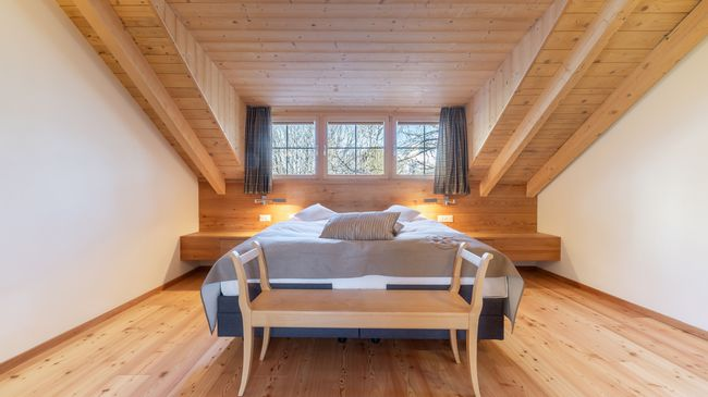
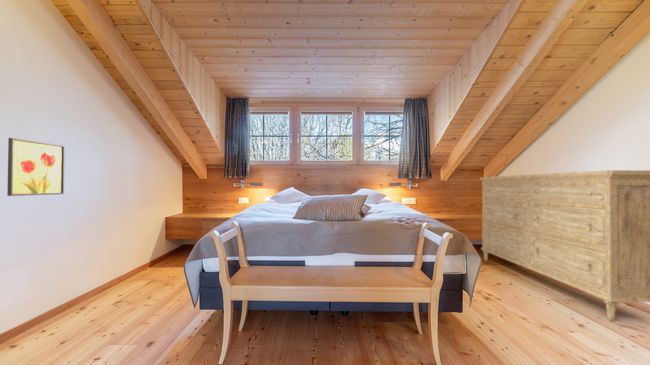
+ wall art (37, 168)
+ dresser (550, 228)
